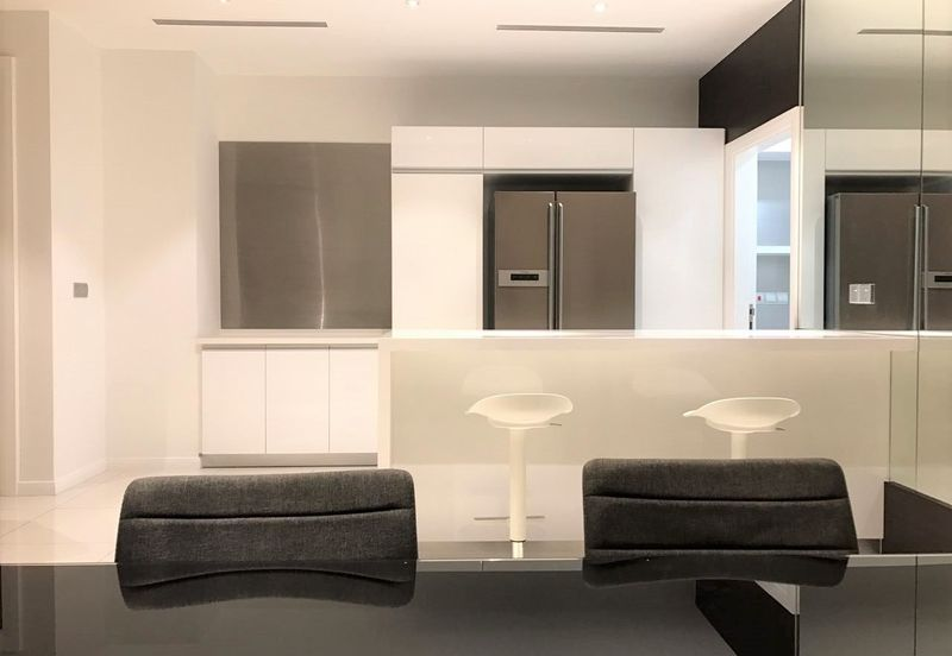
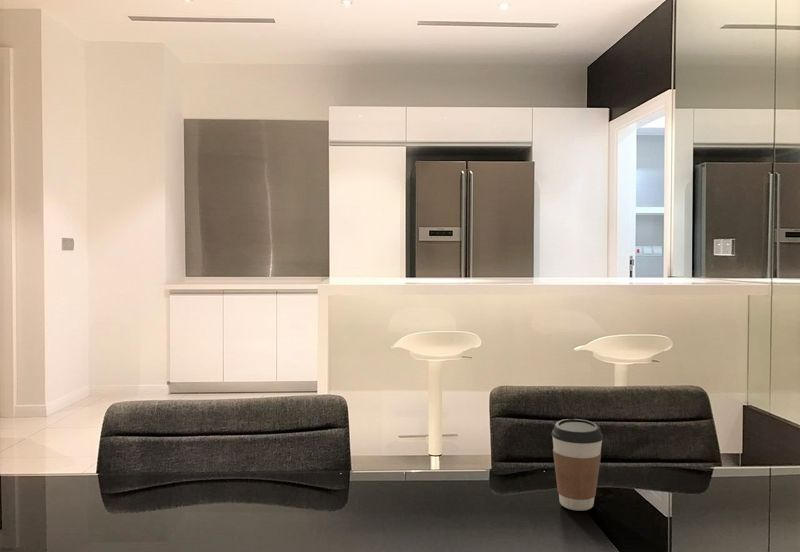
+ coffee cup (576, 464)
